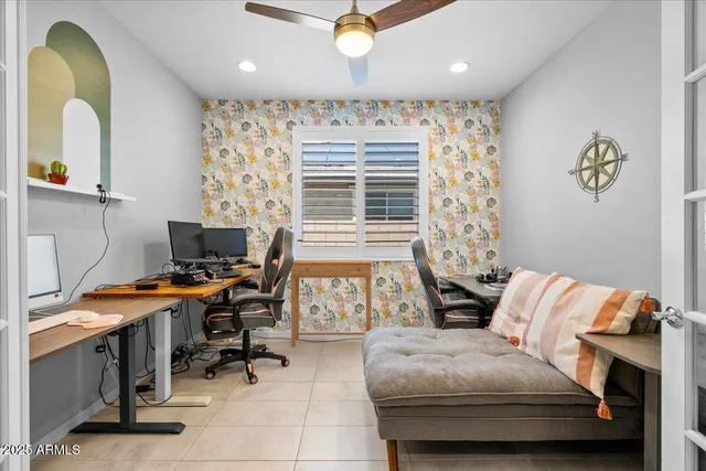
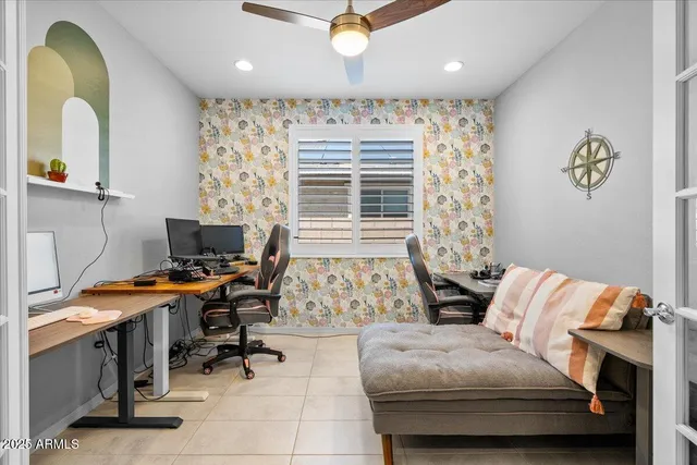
- side table (331, 277)
